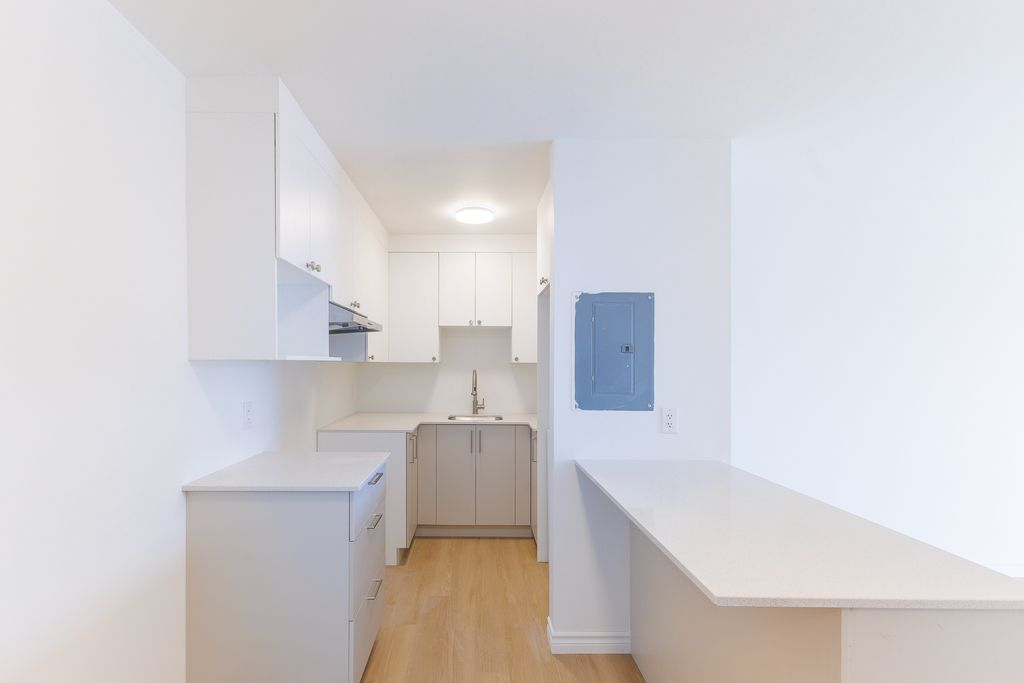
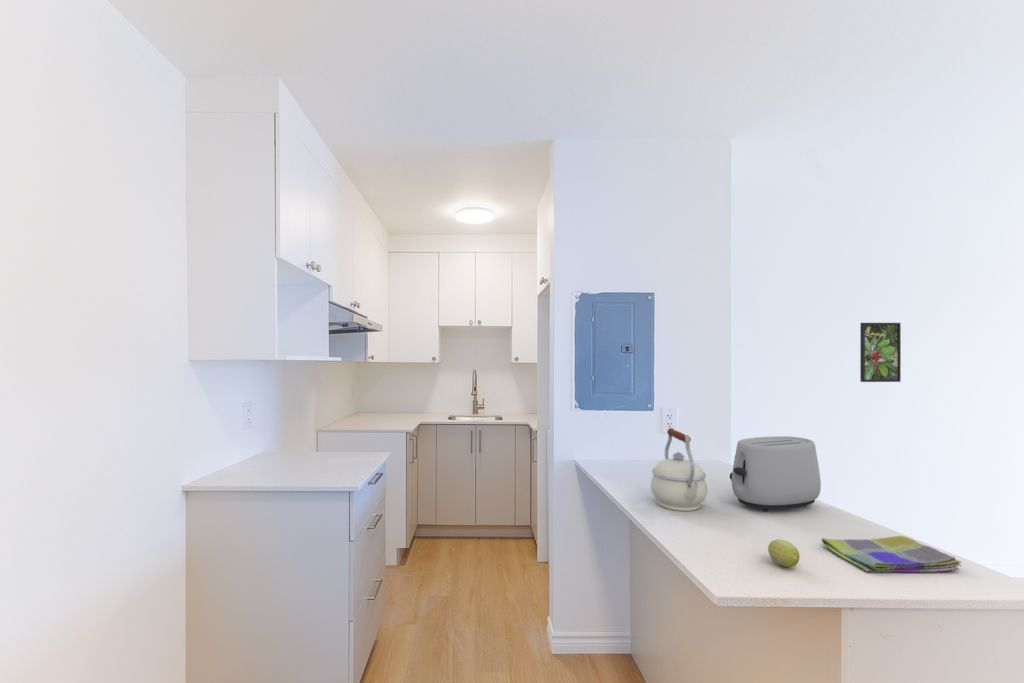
+ kettle (680, 469)
+ dish towel (887, 552)
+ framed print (880, 352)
+ fruit (782, 552)
+ toaster (774, 472)
